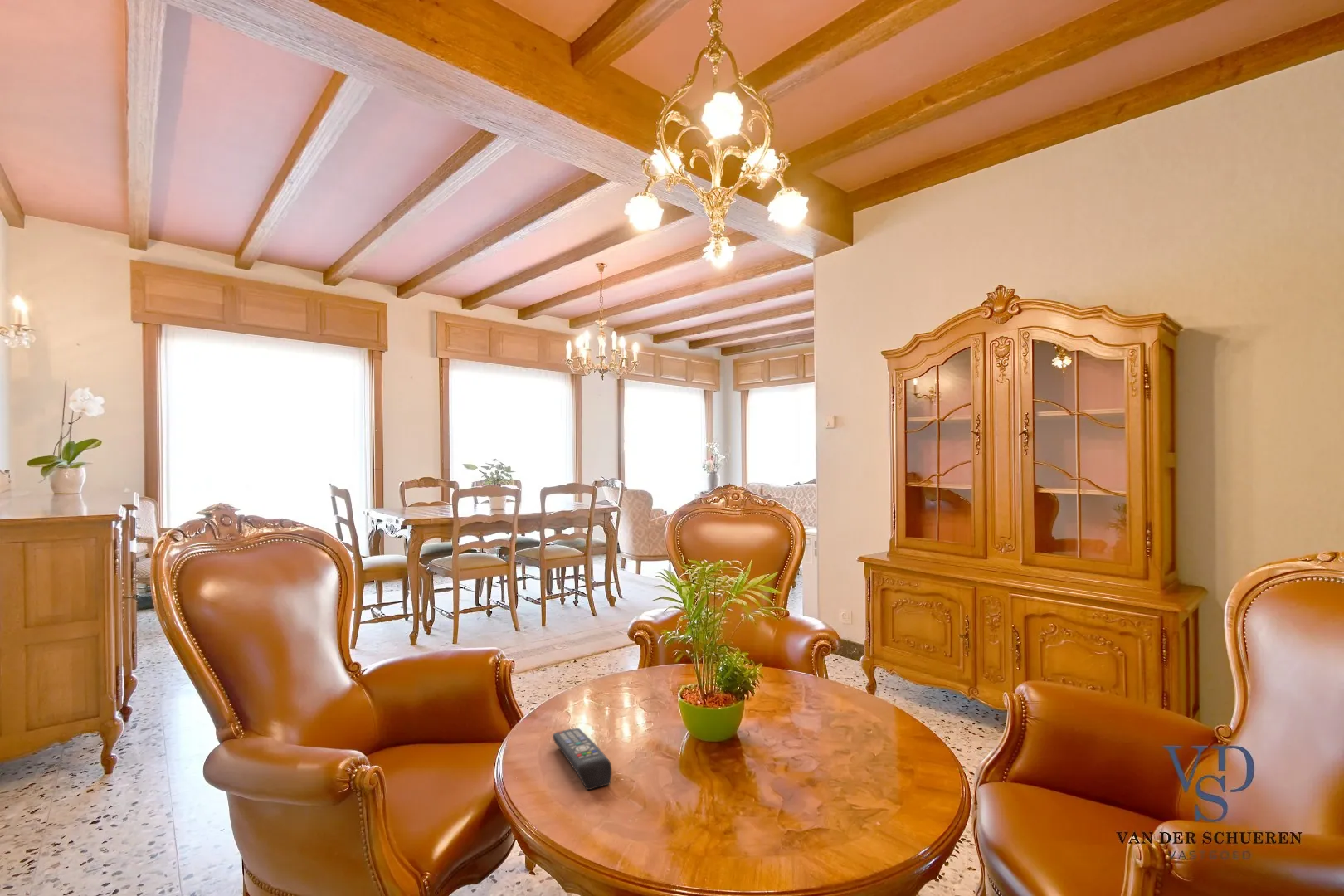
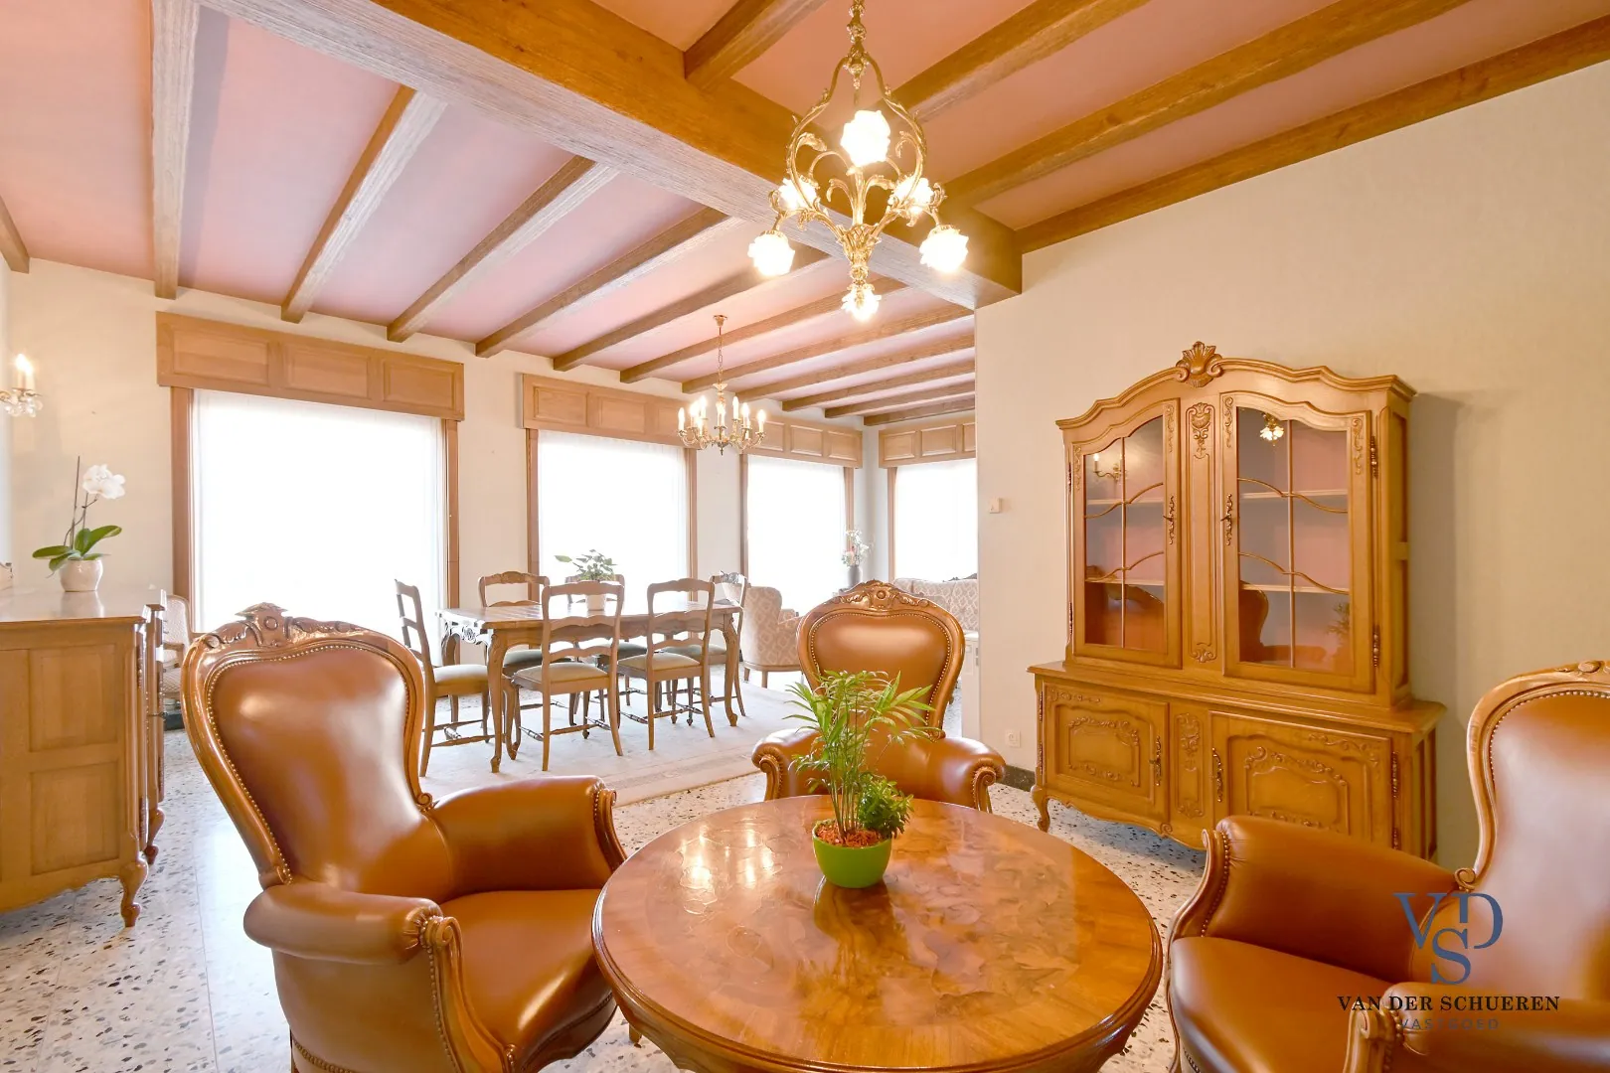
- remote control (581, 752)
